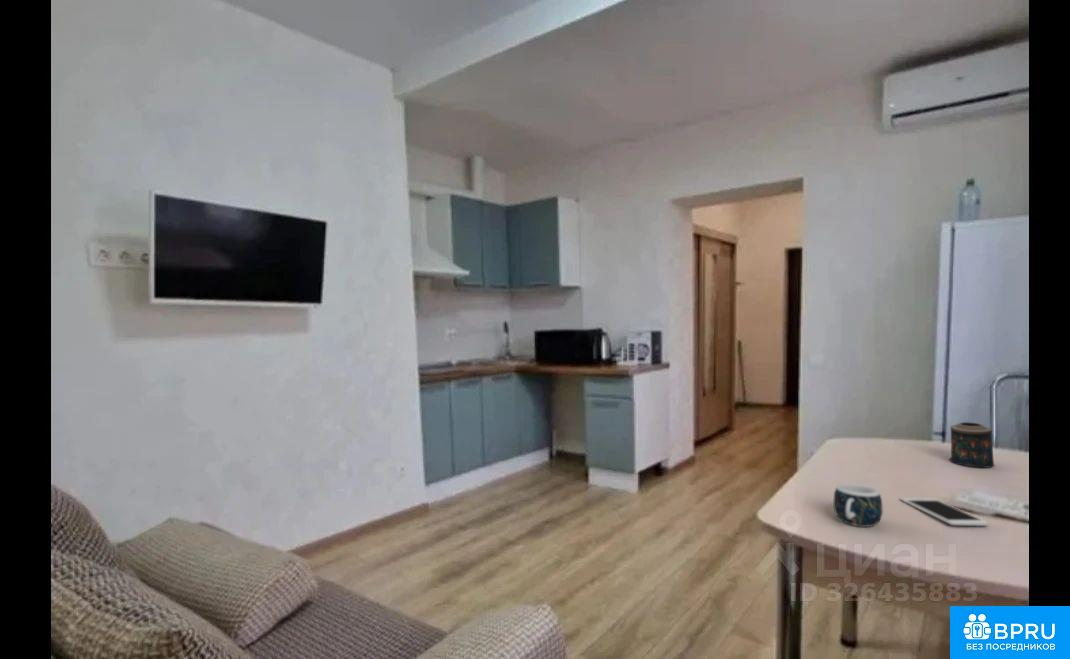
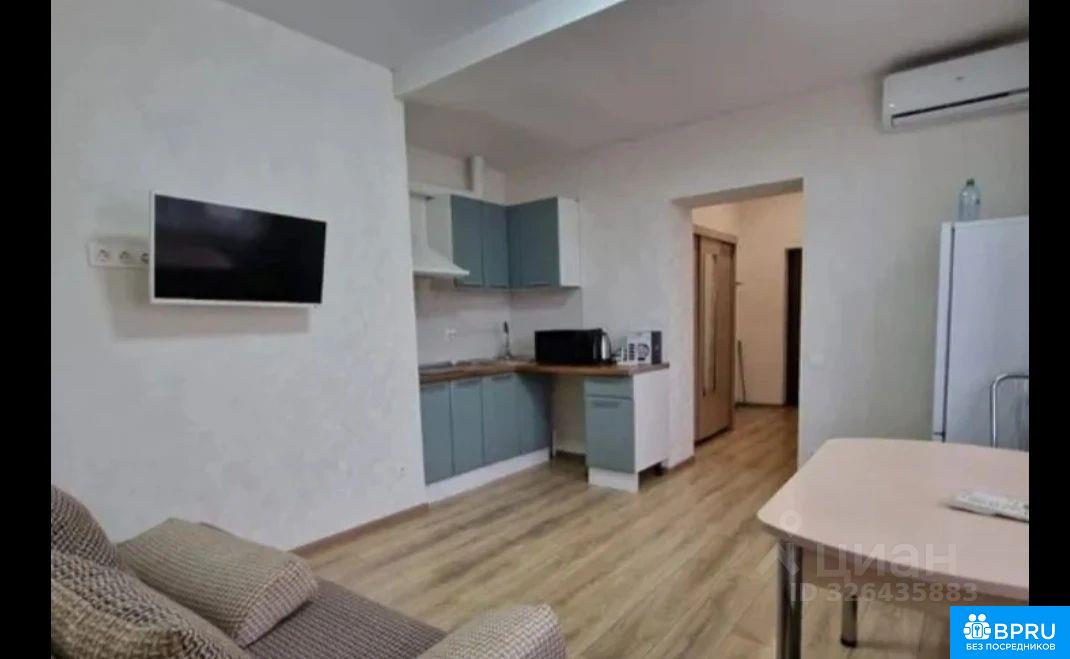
- mug (855, 506)
- candle (968, 442)
- cell phone (941, 510)
